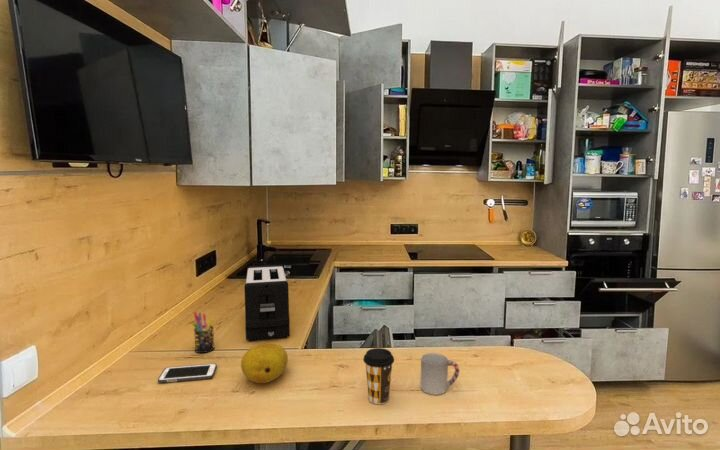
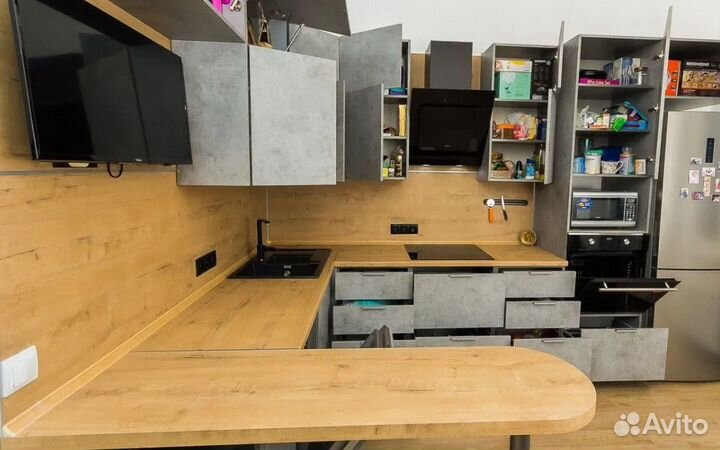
- coffee cup (378, 376)
- pen holder (201, 331)
- cell phone (188, 373)
- toaster (266, 299)
- cup (439, 373)
- fruit (265, 358)
